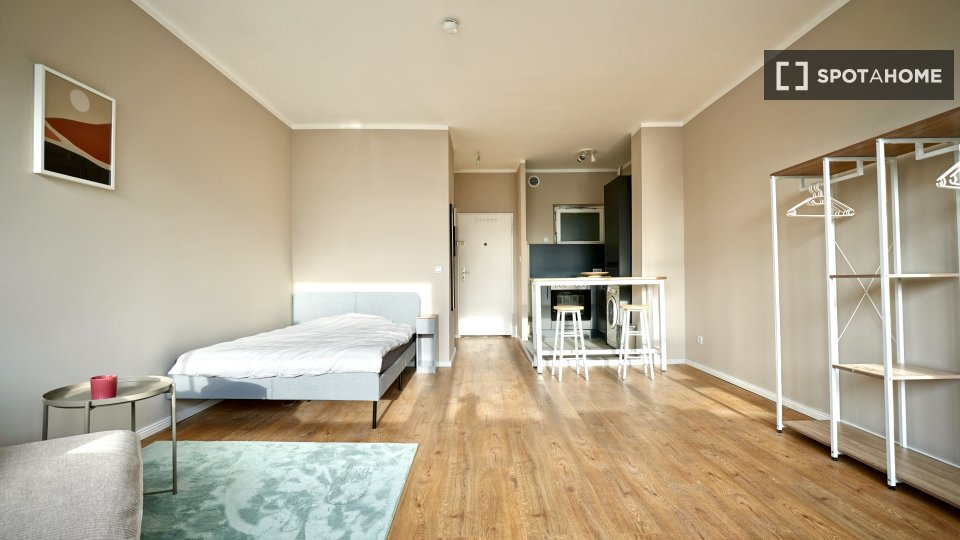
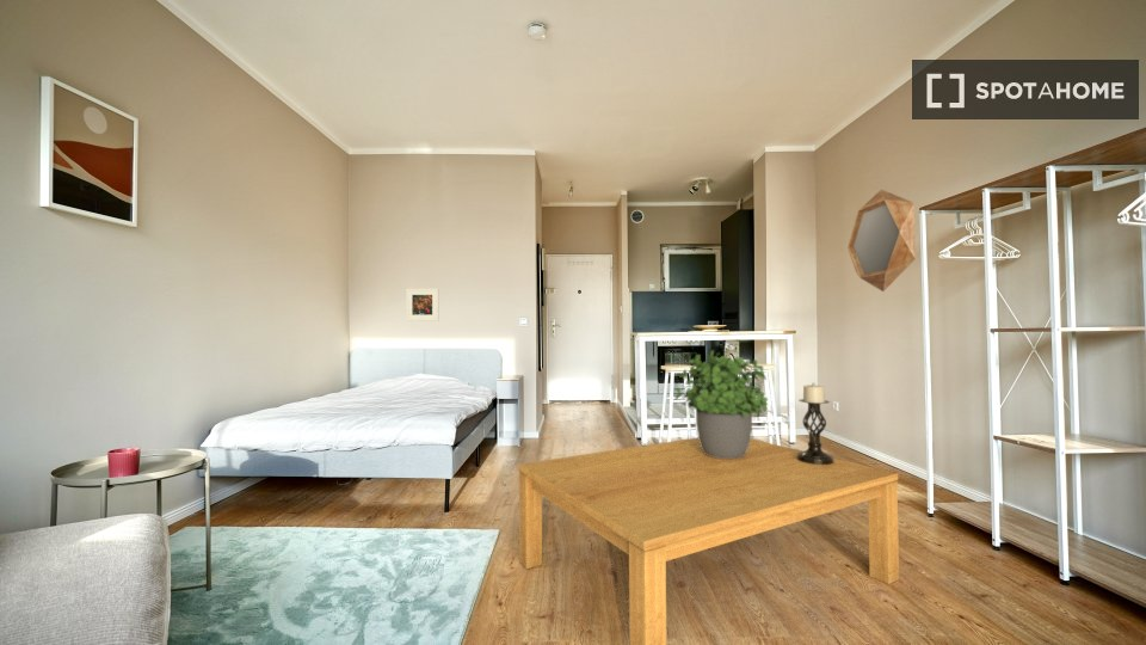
+ potted plant (721, 401)
+ candle holder (814, 420)
+ home mirror (876, 240)
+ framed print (421, 305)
+ coffee table (700, 518)
